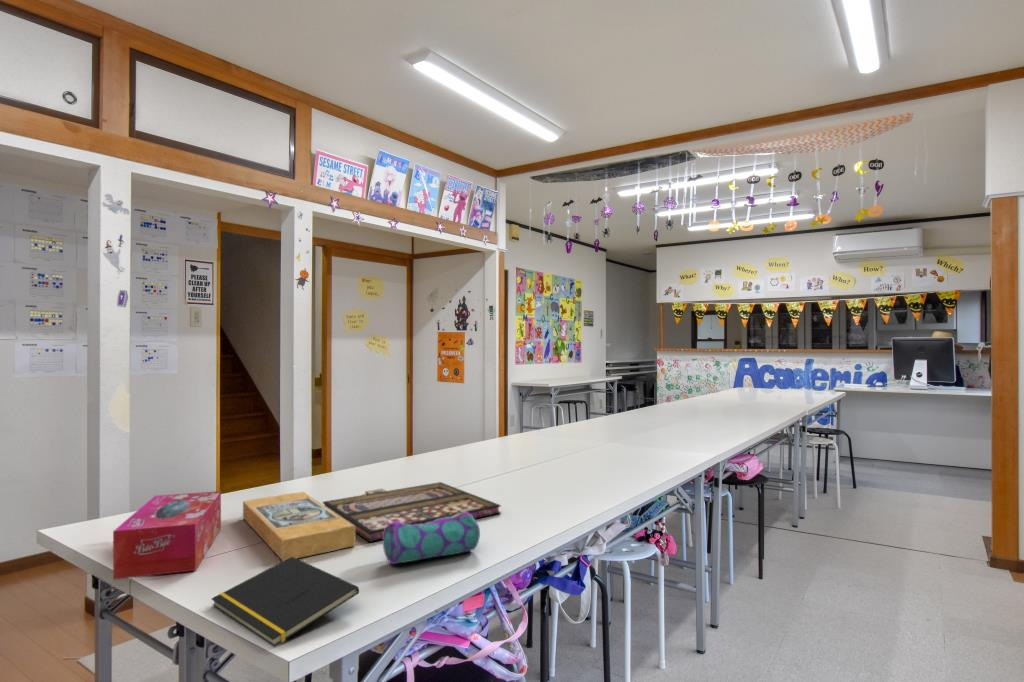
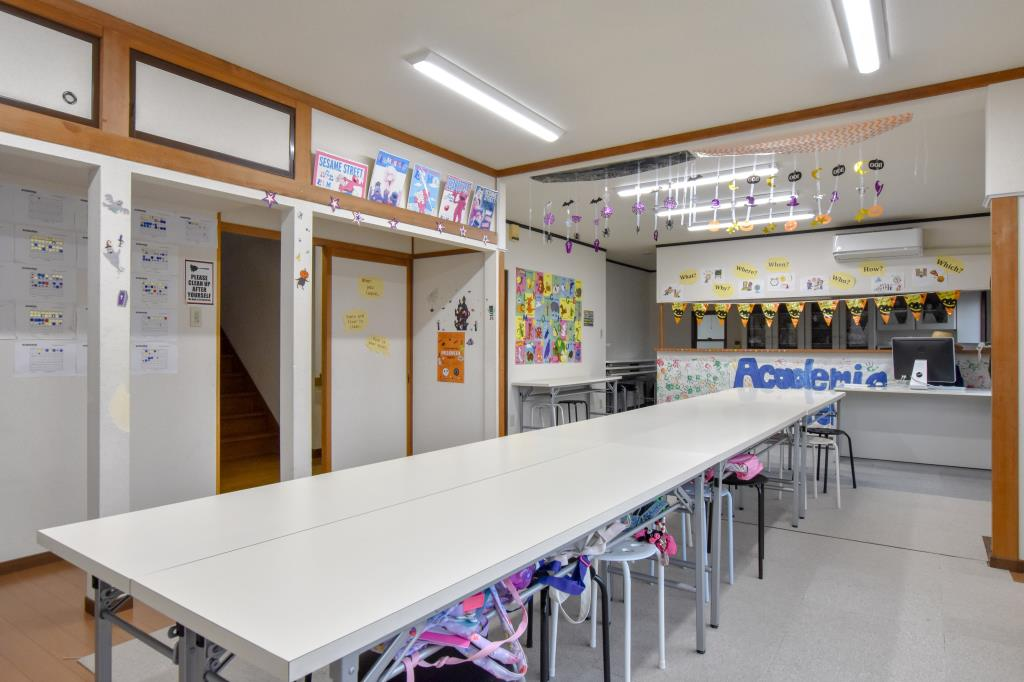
- board game (370, 505)
- notepad (284, 595)
- tissue box (173, 529)
- pencil case (431, 536)
